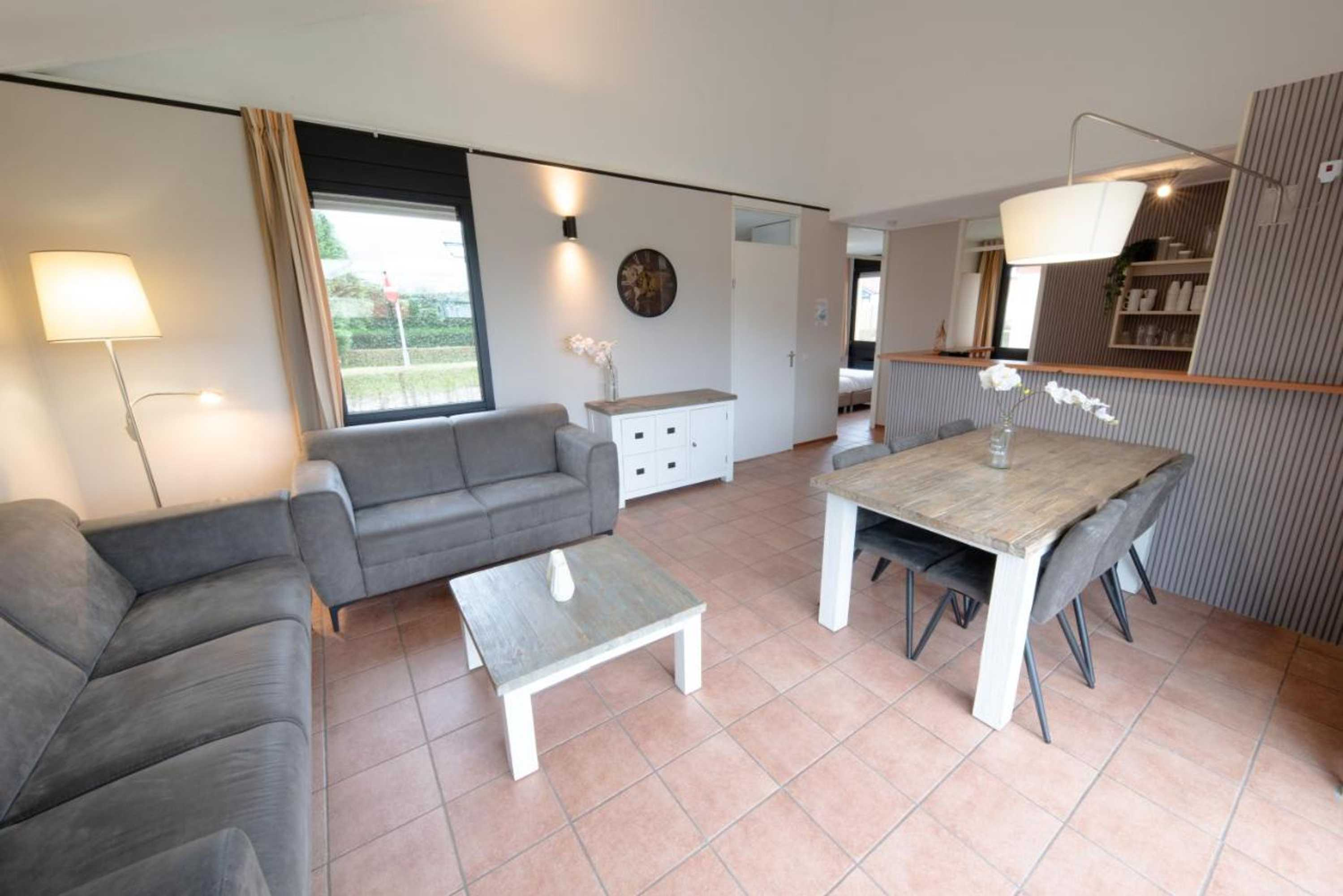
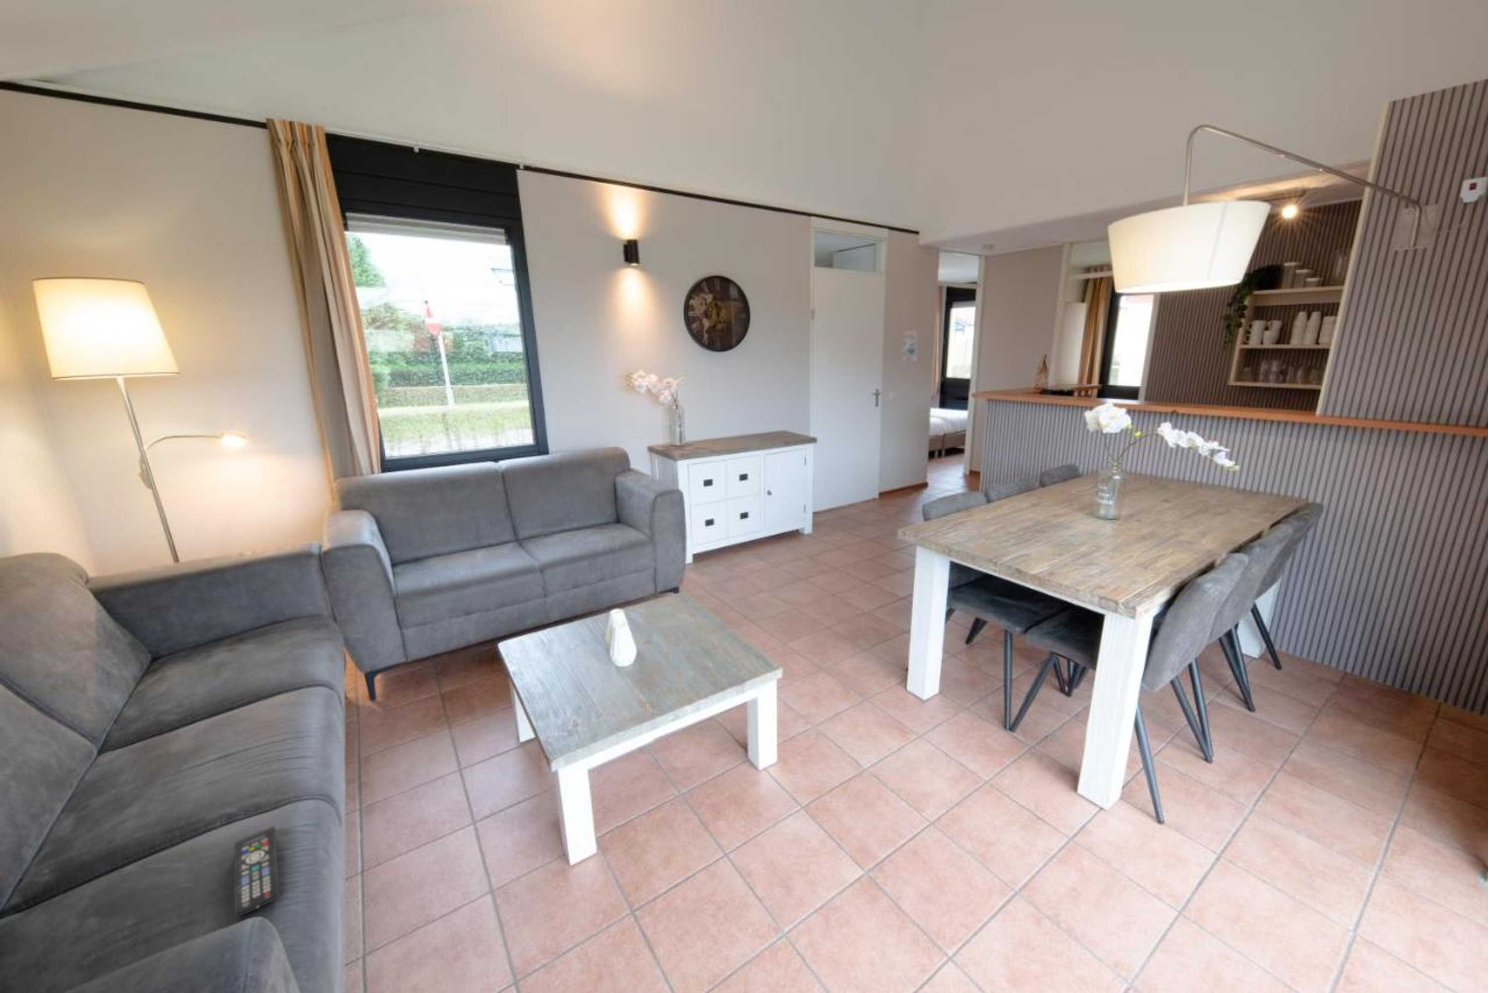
+ remote control (257, 867)
